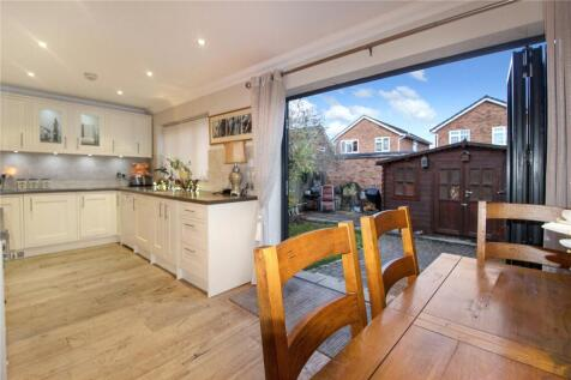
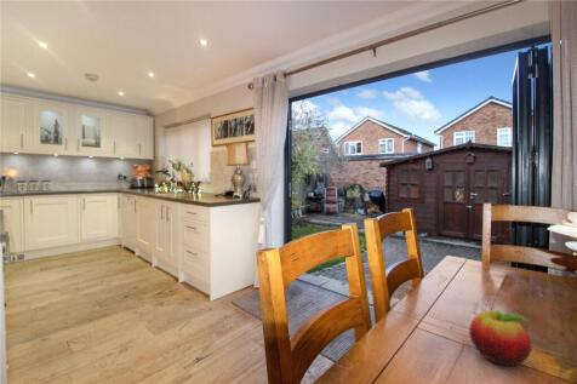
+ fruit (498, 334)
